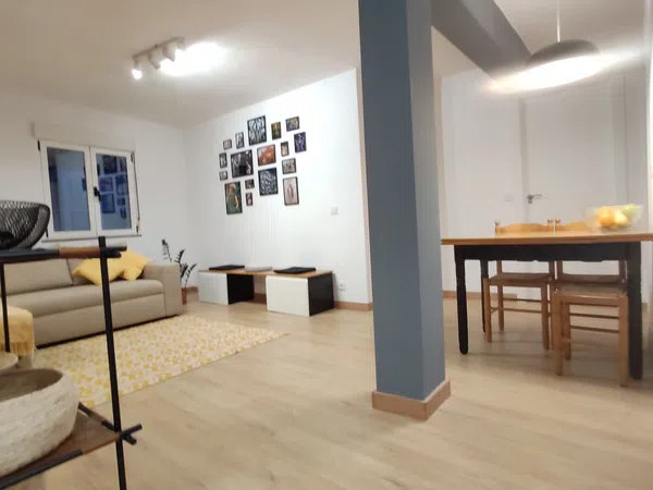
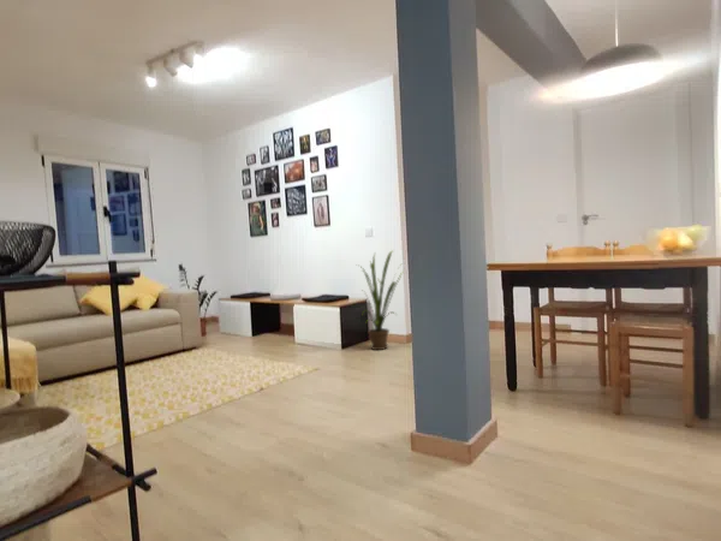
+ house plant (377, 298)
